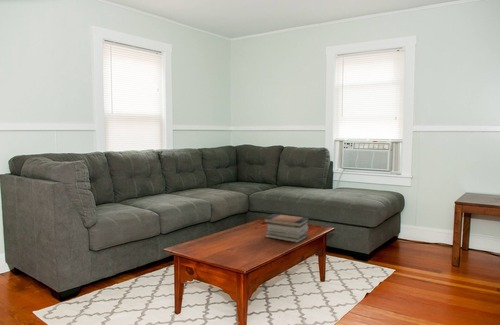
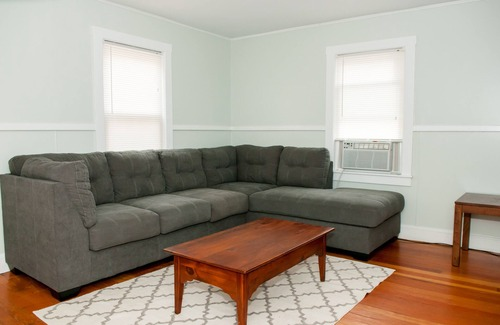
- book stack (286, 227)
